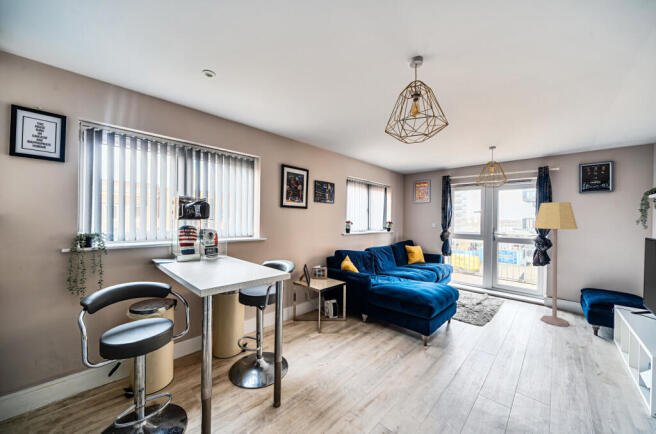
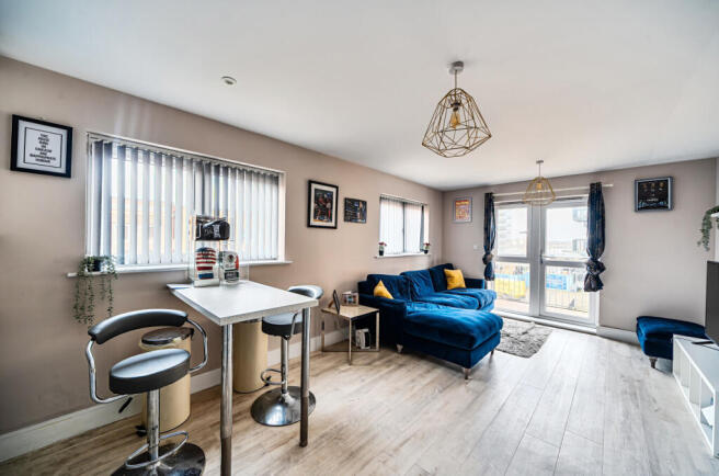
- lamp (554, 262)
